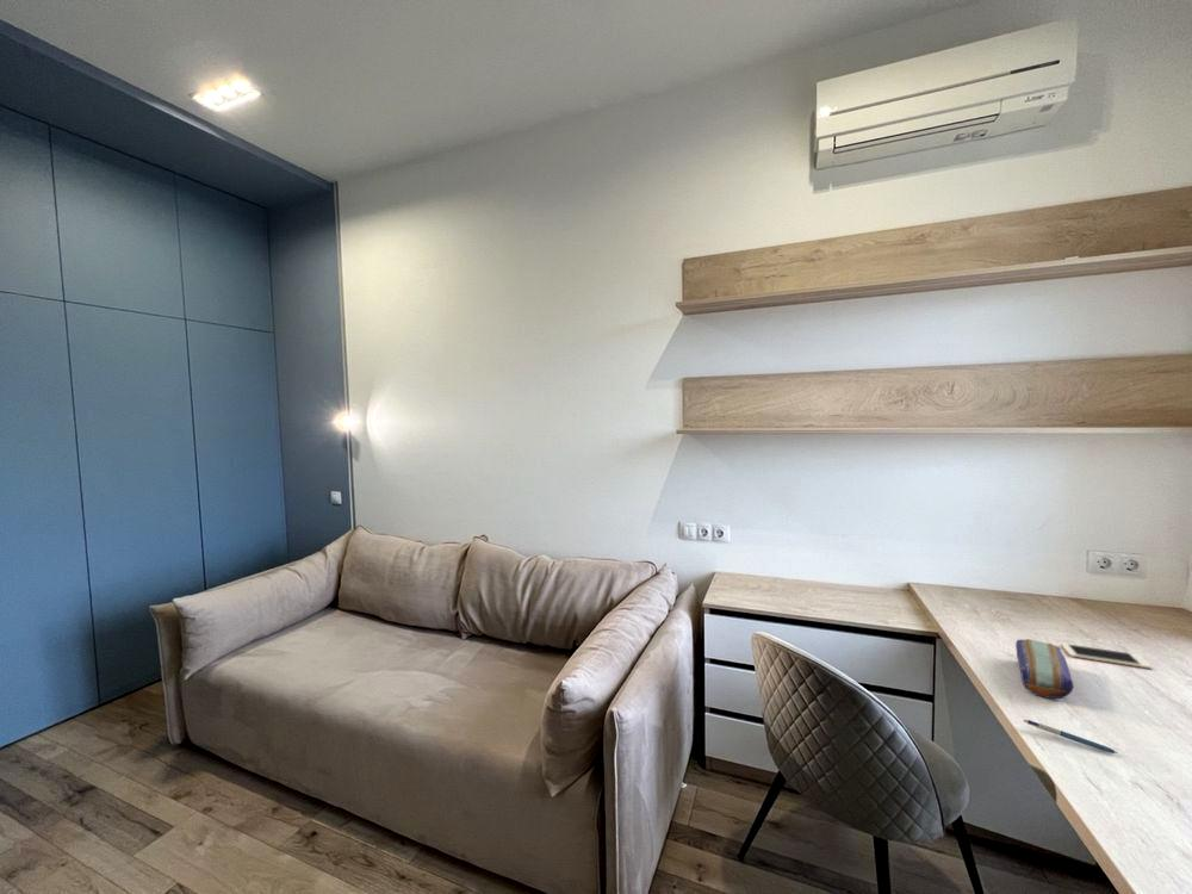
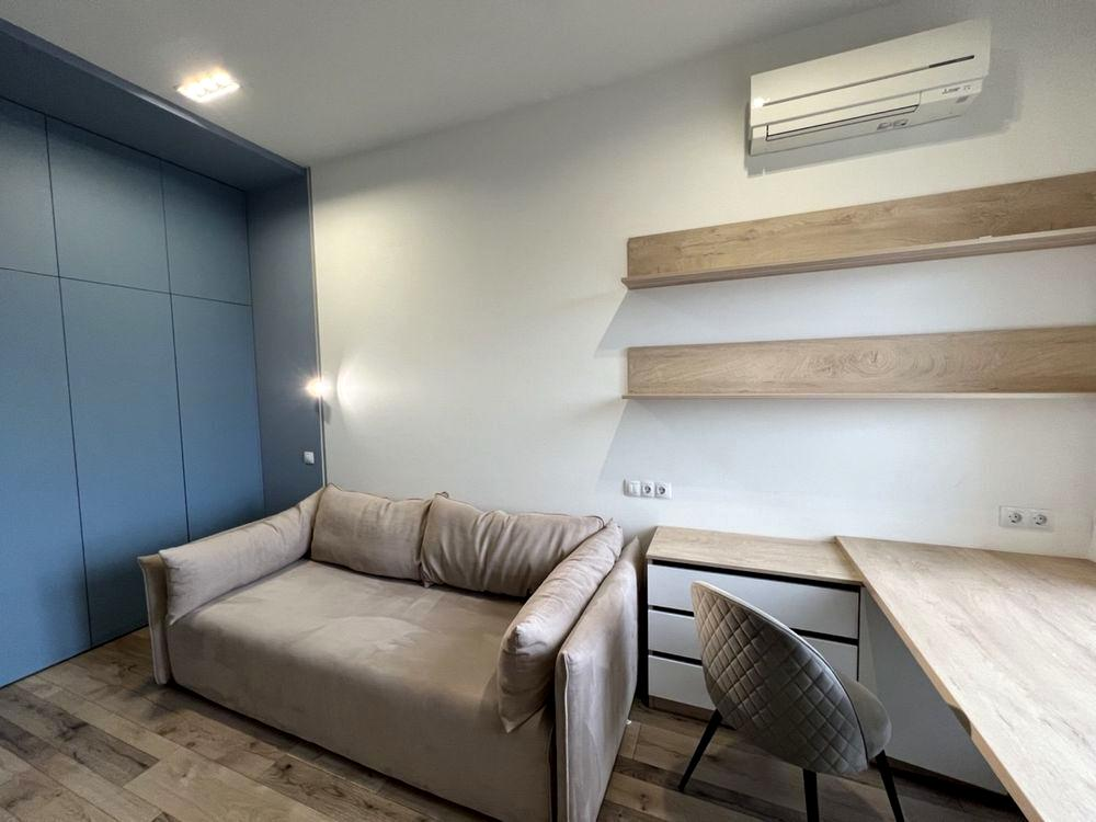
- pencil case (1042, 665)
- cell phone (1104, 654)
- pen (1068, 735)
